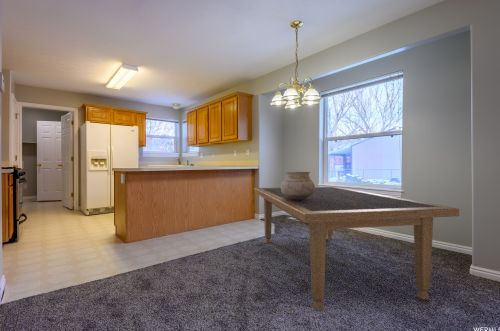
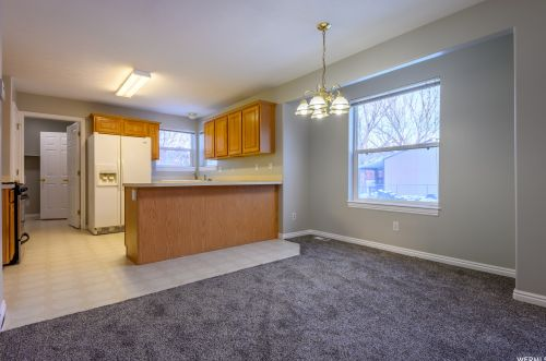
- ceramic pot (297, 185)
- dining table (325, 229)
